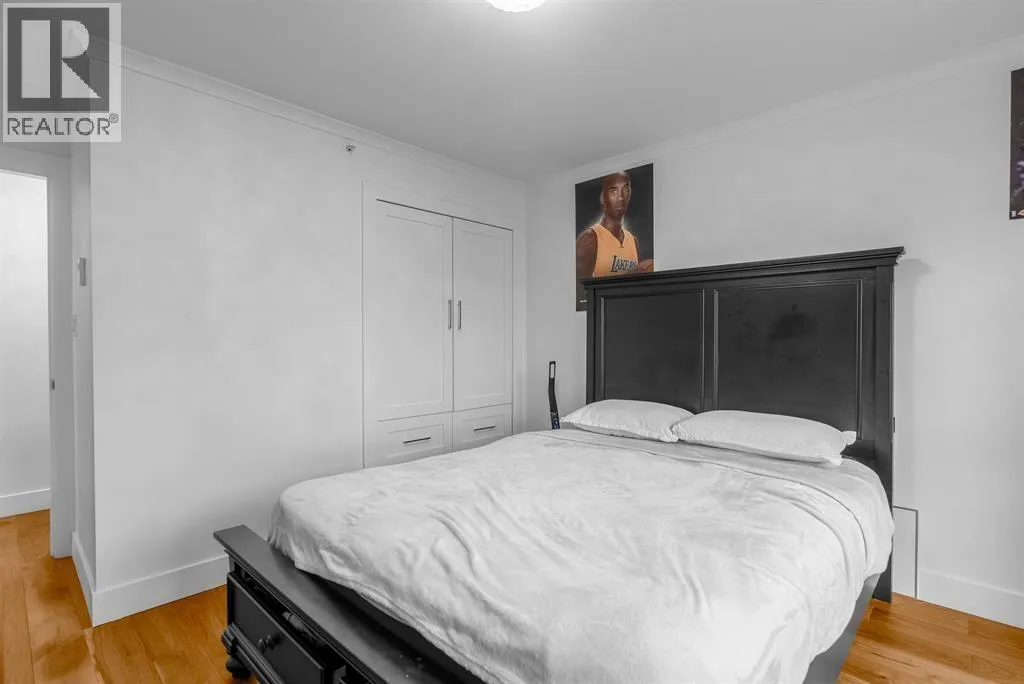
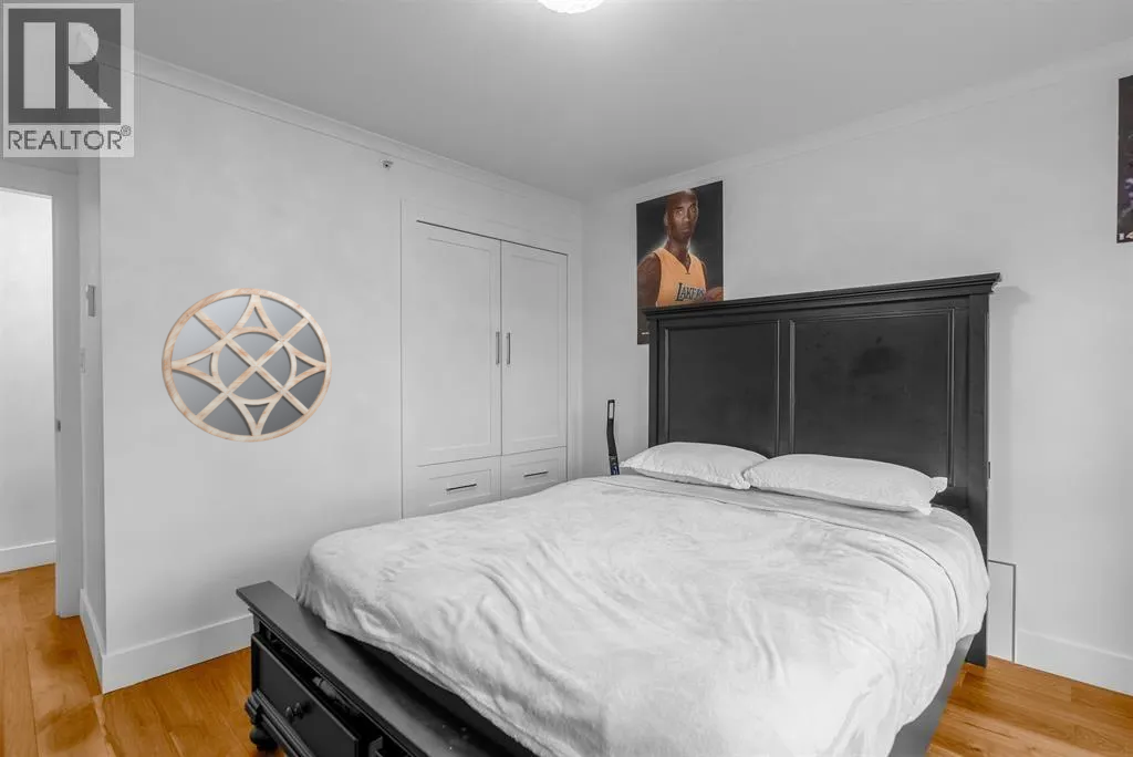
+ home mirror (253, 365)
